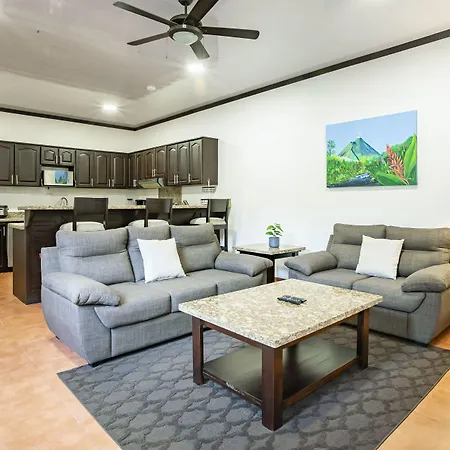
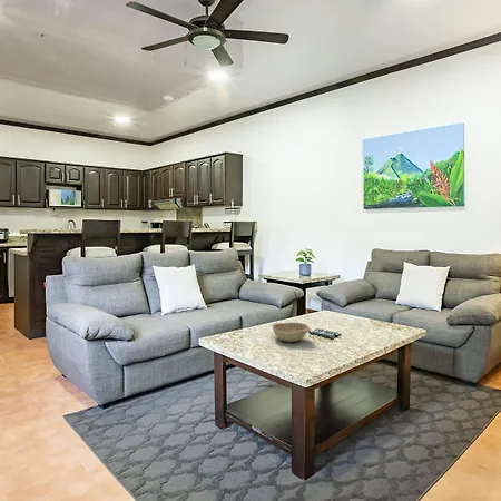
+ decorative bowl (289, 332)
